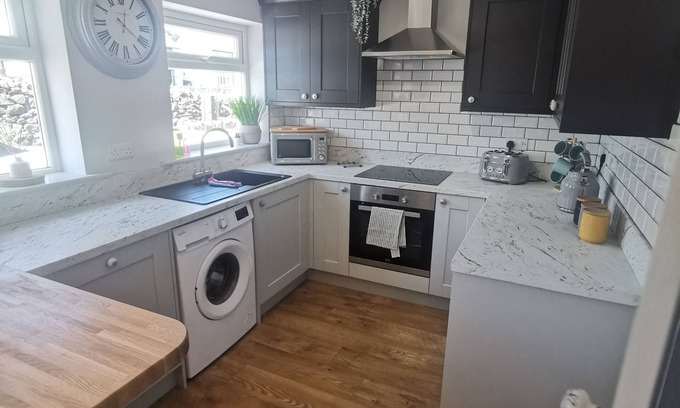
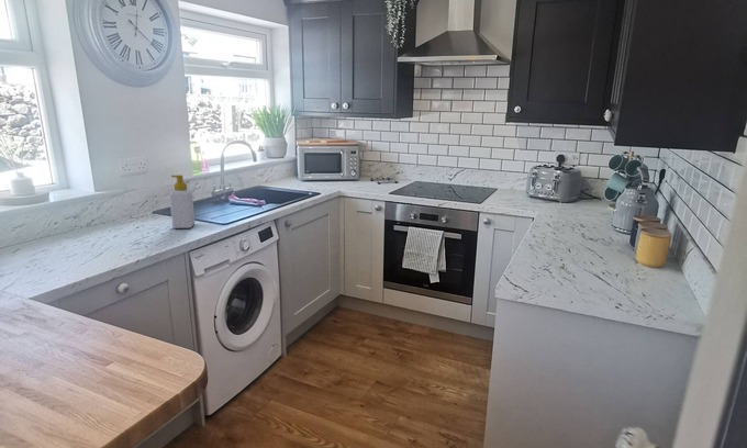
+ soap bottle (181, 201)
